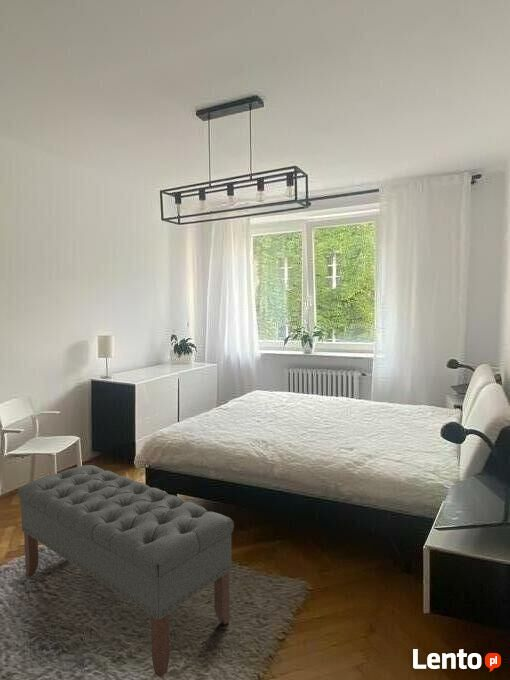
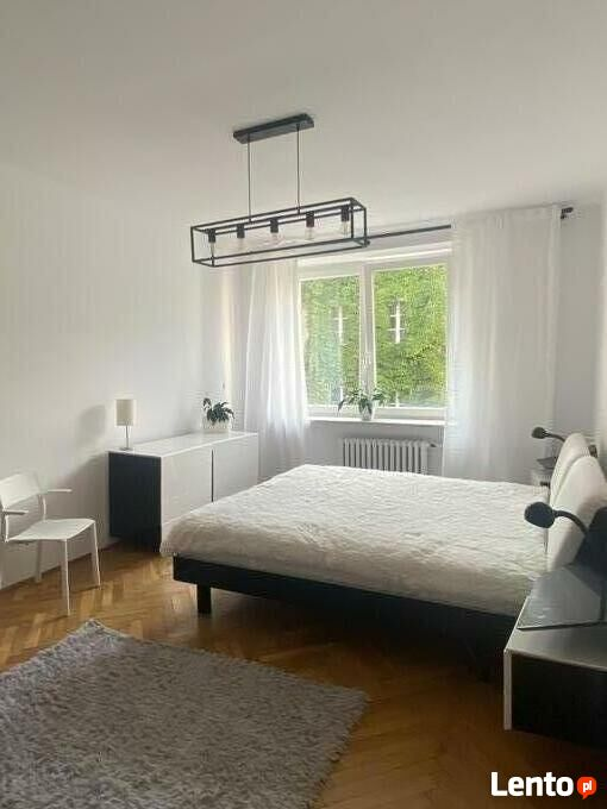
- bench (118, 546)
